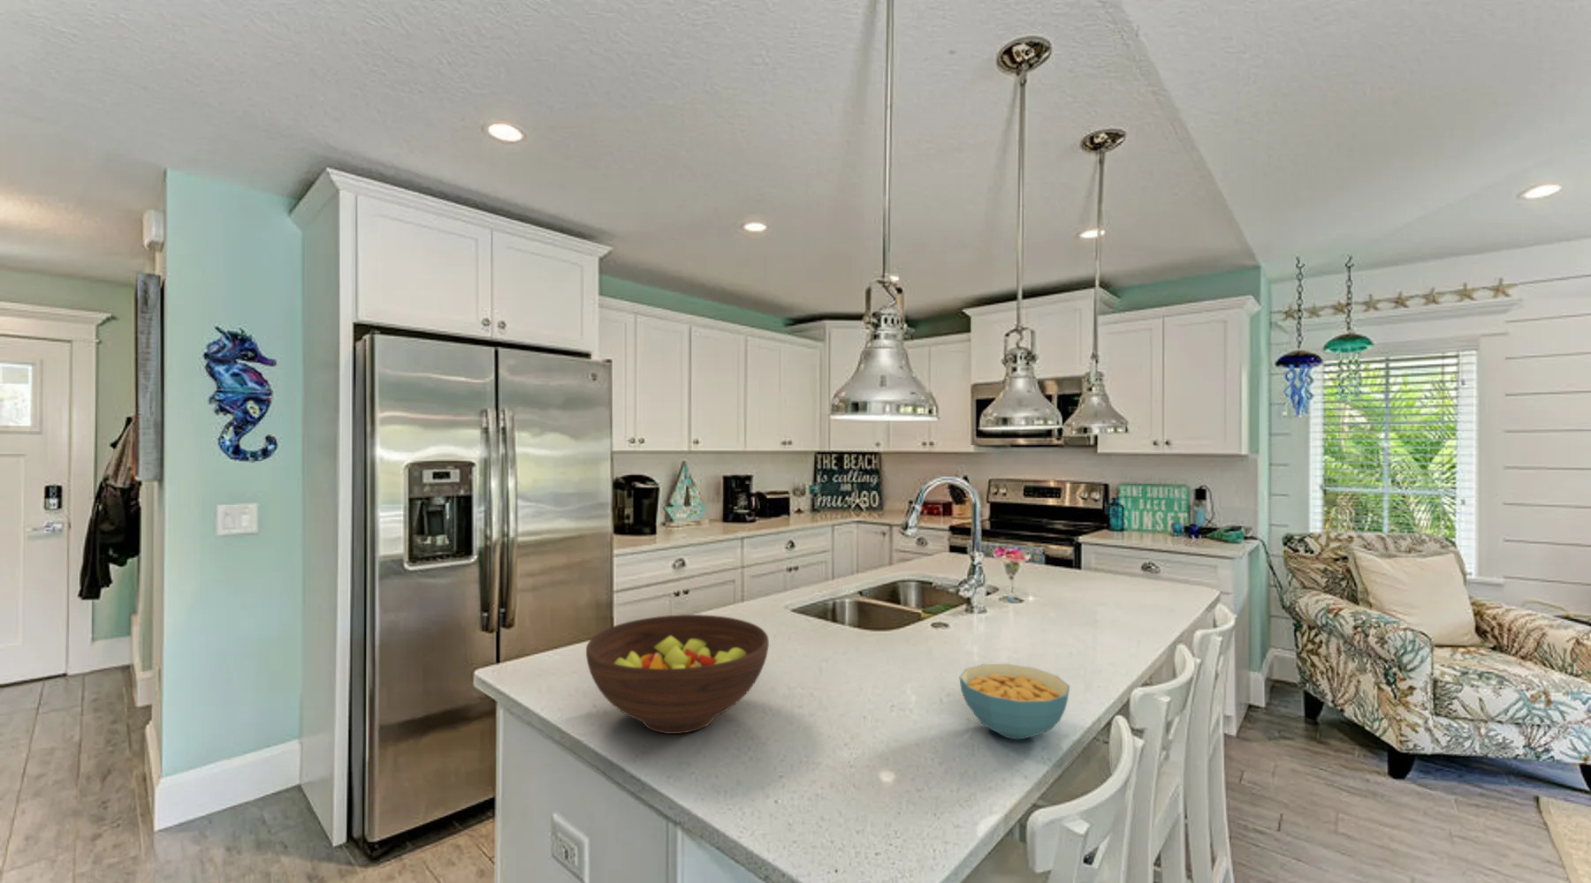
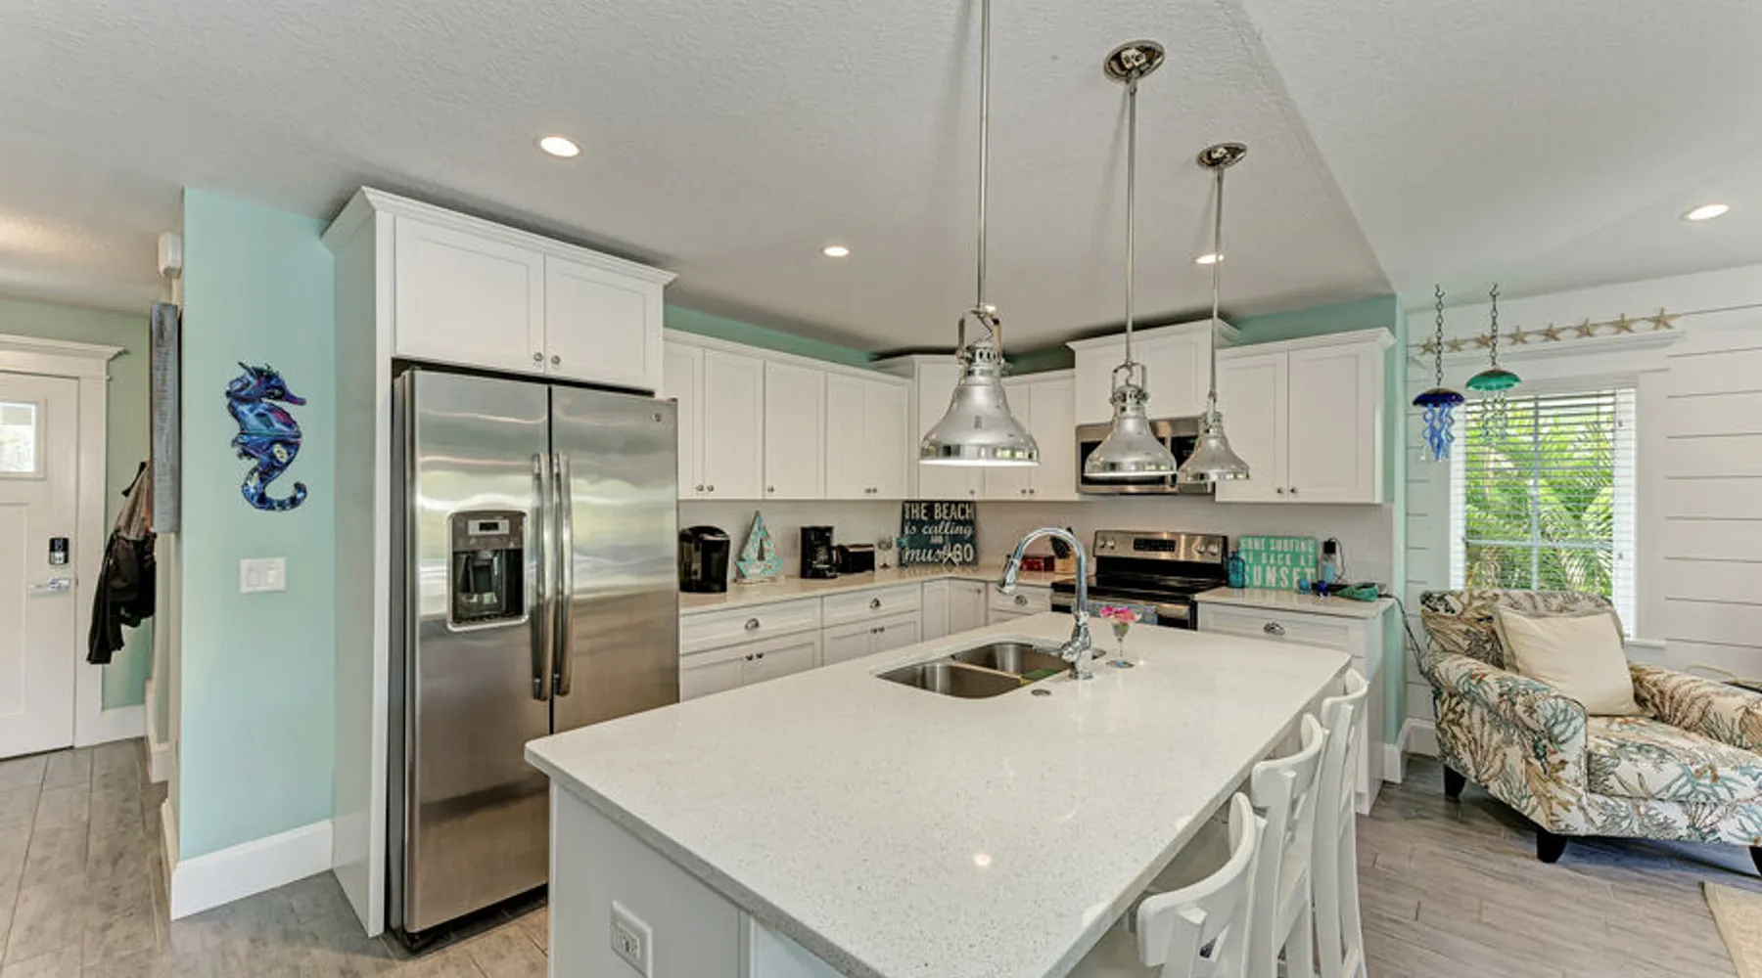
- fruit bowl (679, 679)
- cereal bowl (1013, 707)
